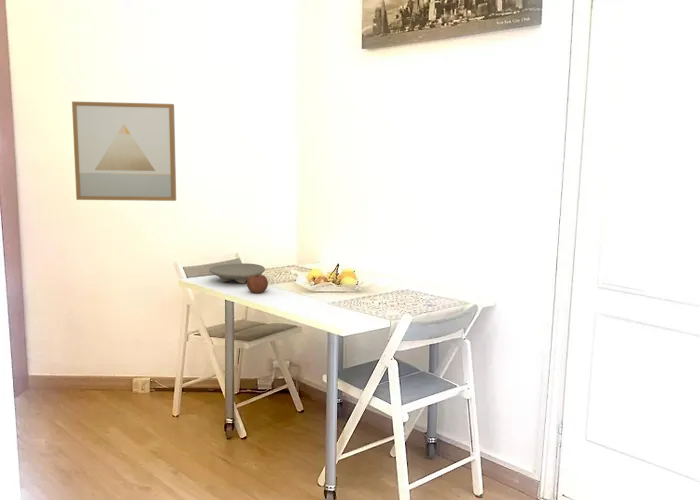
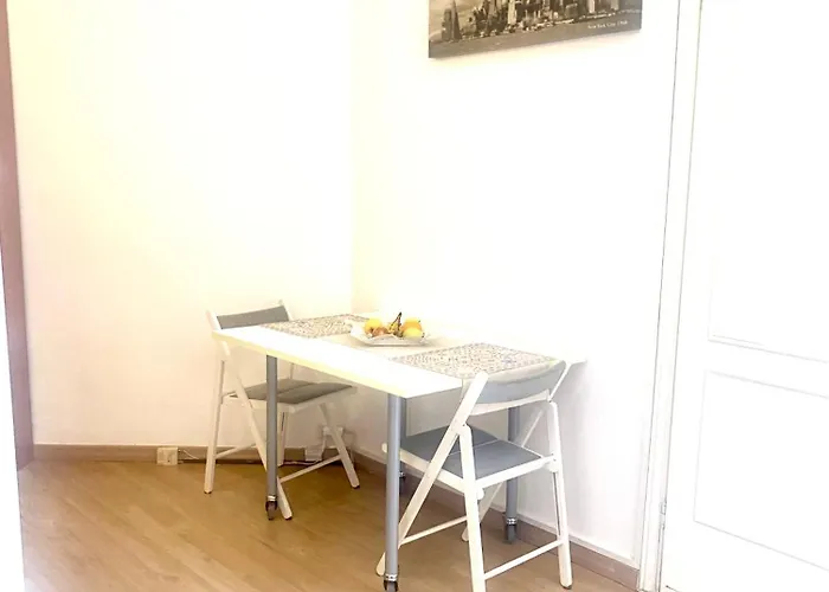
- wall art (125, 152)
- apple (257, 283)
- bowl (237, 274)
